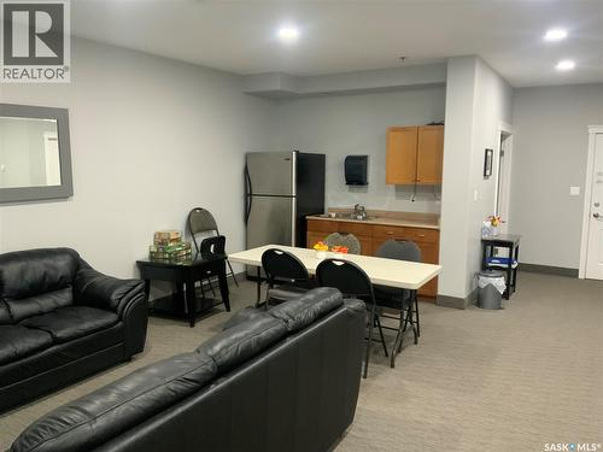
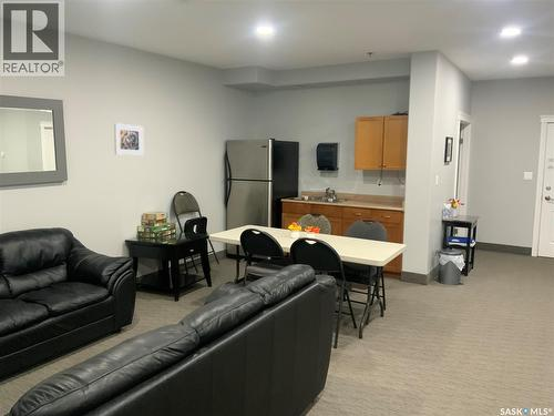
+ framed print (129, 140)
